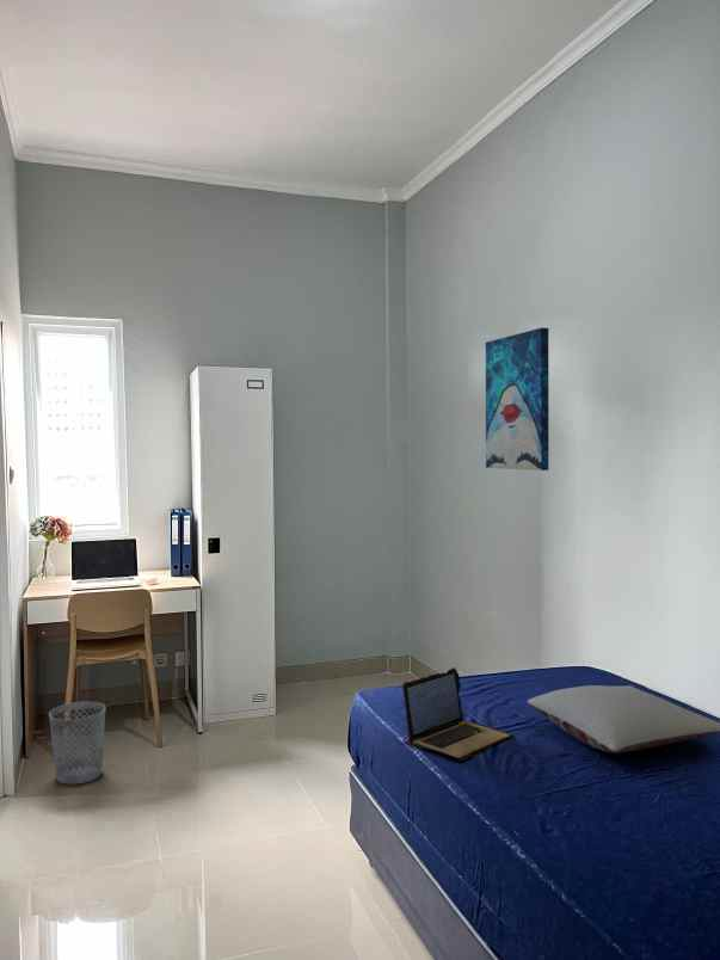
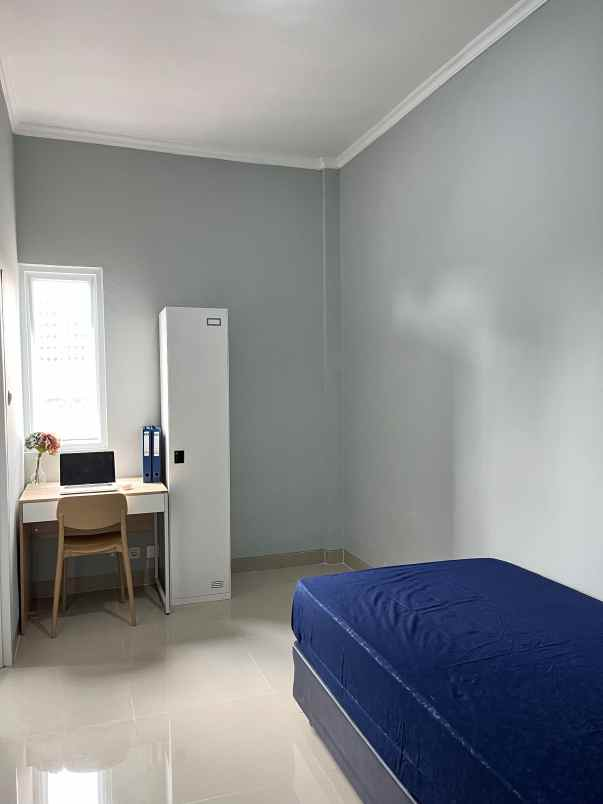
- laptop (459, 712)
- pillow (623, 714)
- wastebasket (78, 743)
- wall art (515, 402)
